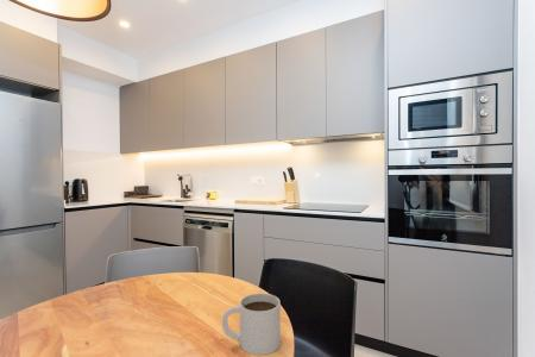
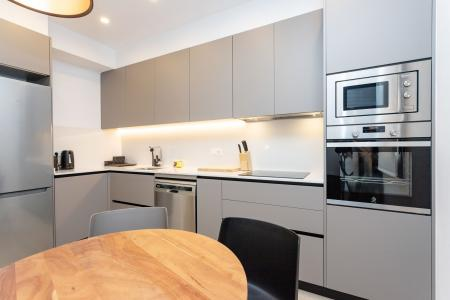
- mug (251, 321)
